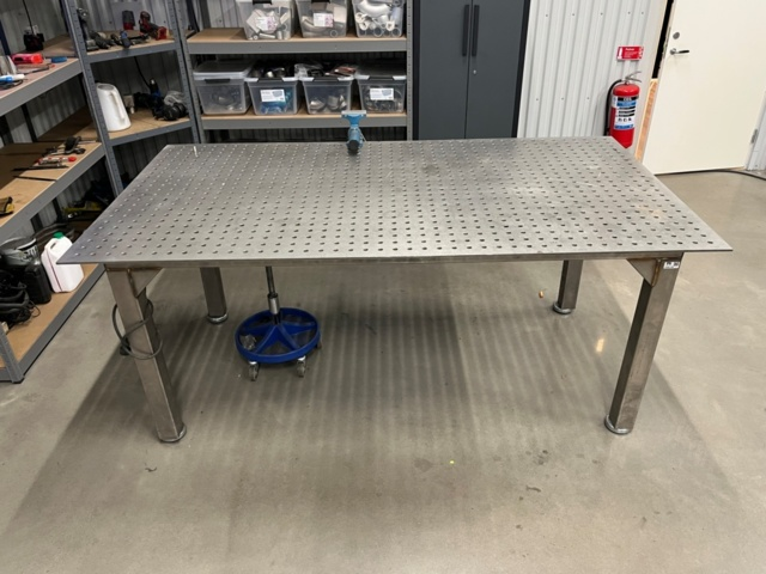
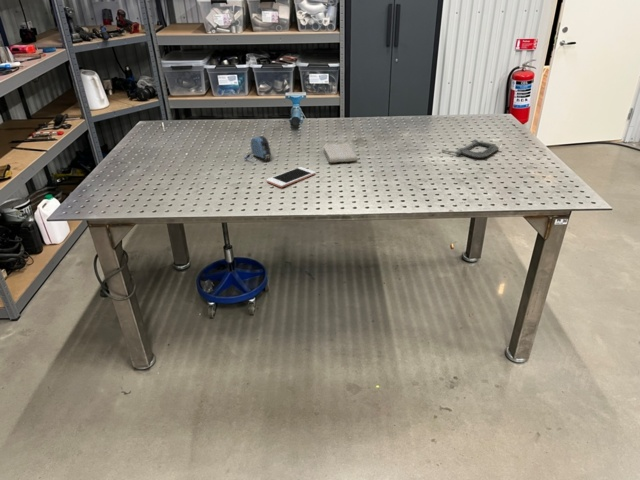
+ tape measure (255, 148)
+ cell phone (291, 176)
+ washcloth (339, 152)
+ c clamp (472, 146)
